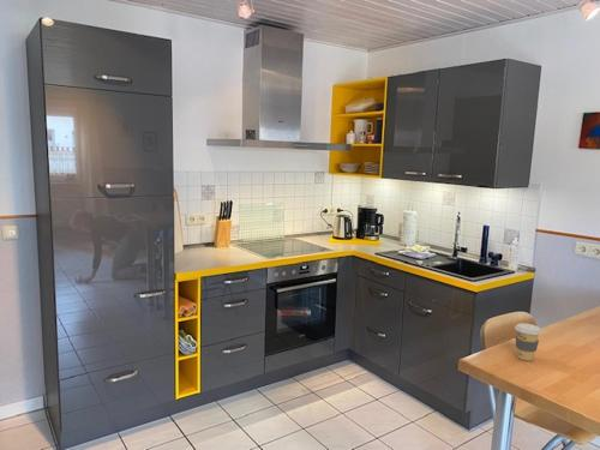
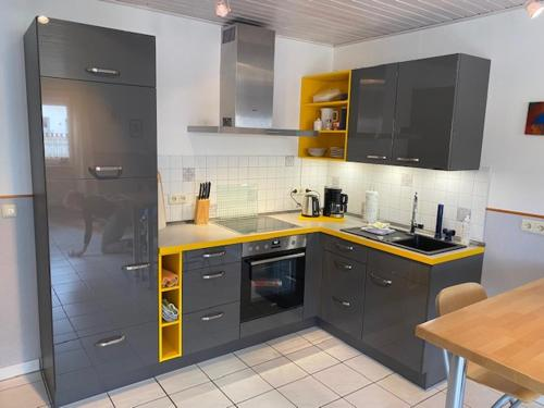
- coffee cup (526, 342)
